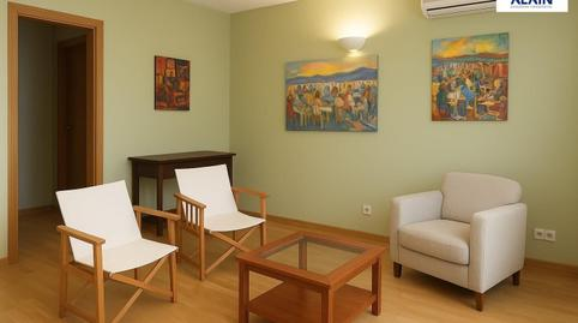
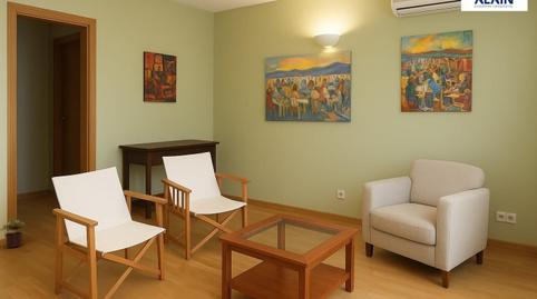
+ potted plant (12, 231)
